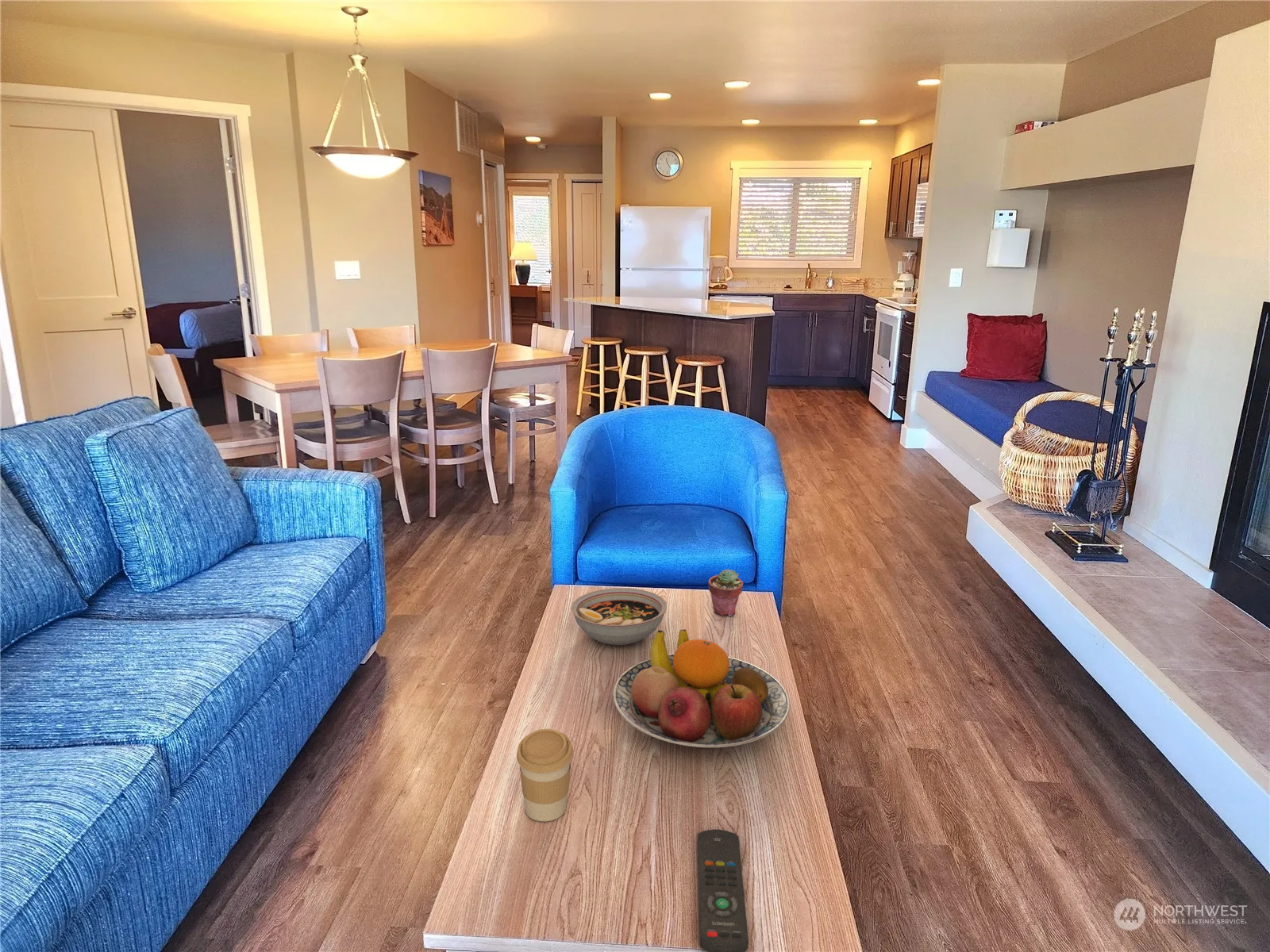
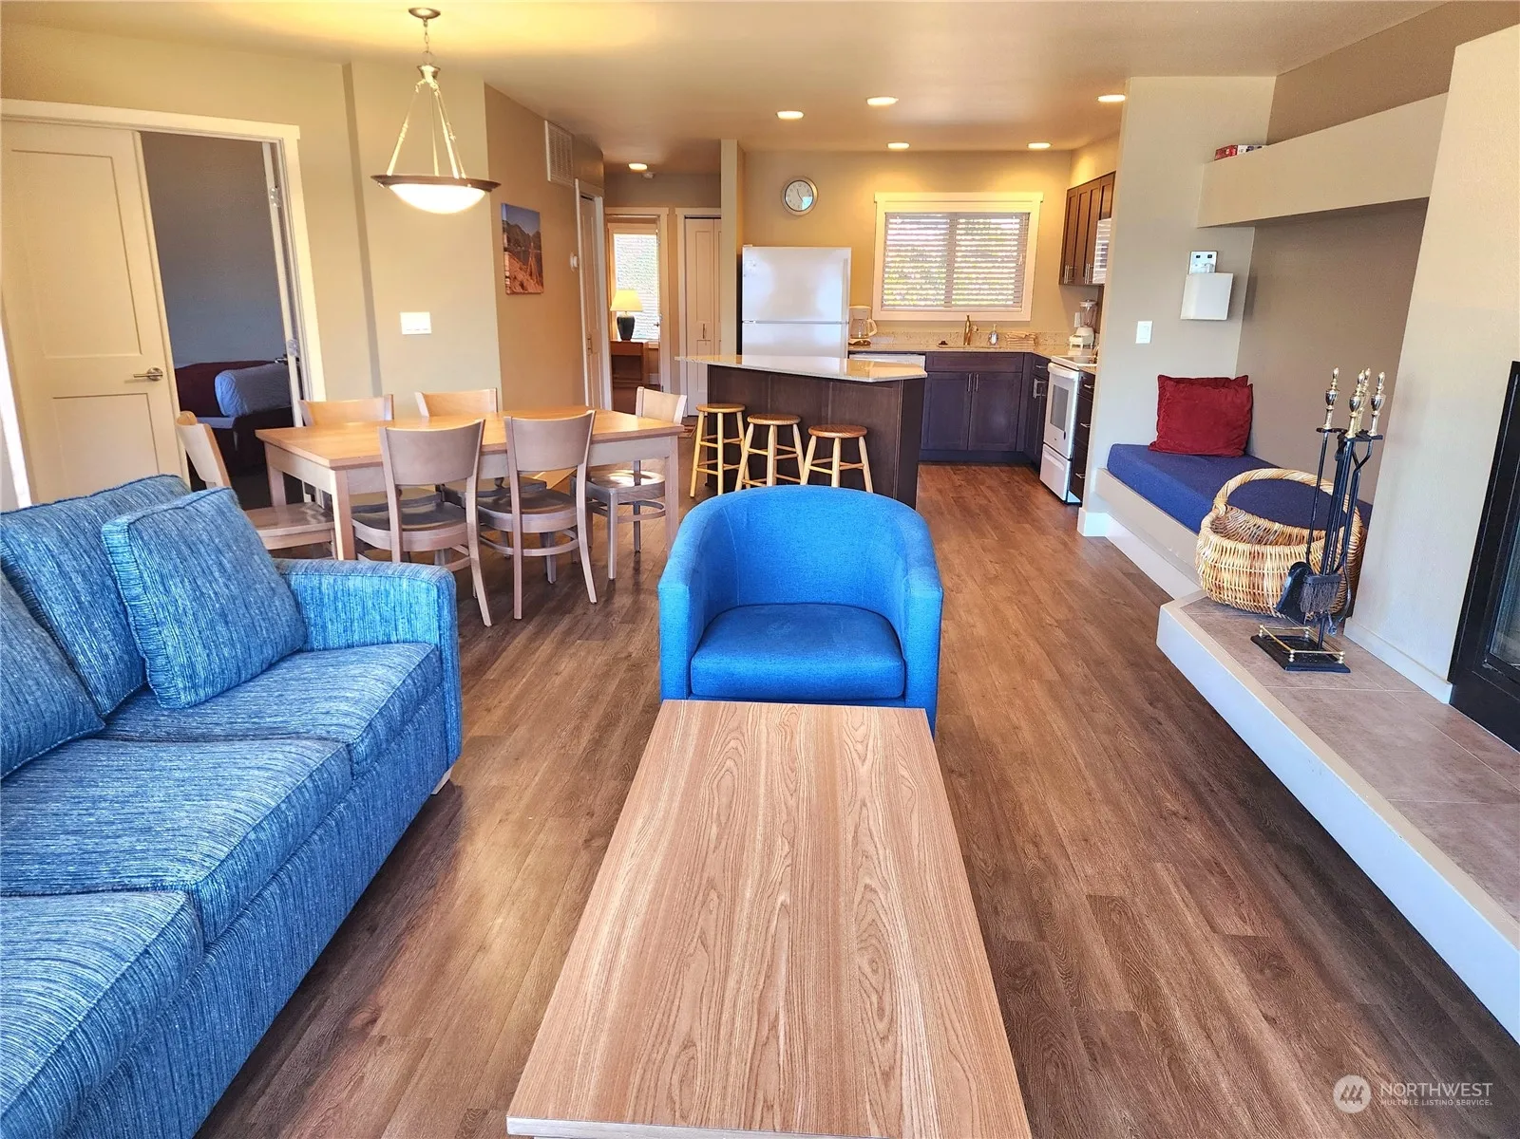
- fruit bowl (701, 688)
- remote control (721, 886)
- bowl (618, 620)
- potted succulent (725, 590)
- coffee cup (545, 774)
